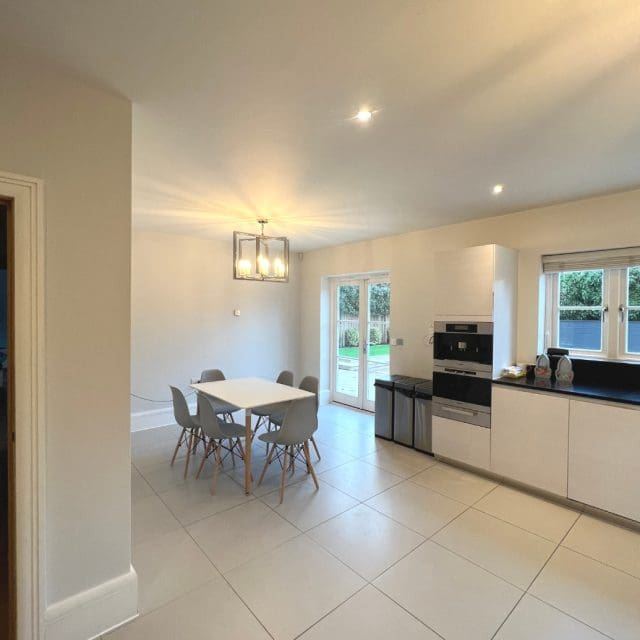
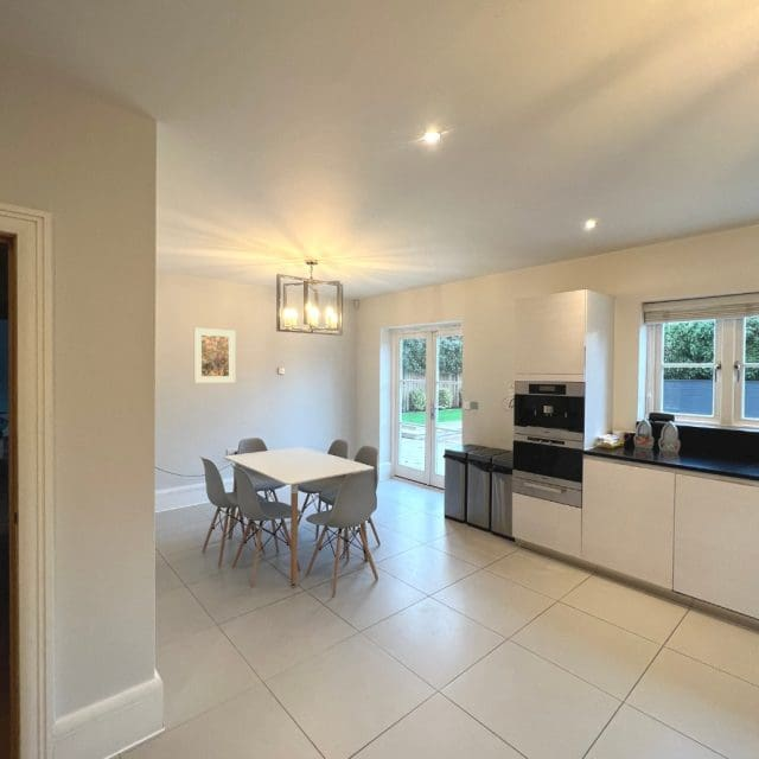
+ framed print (215, 356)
